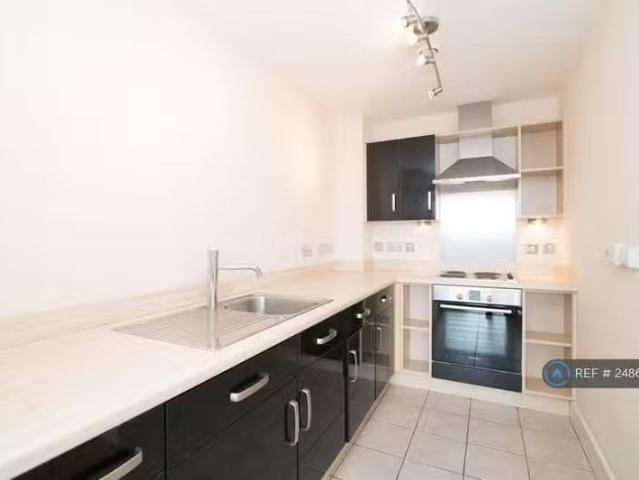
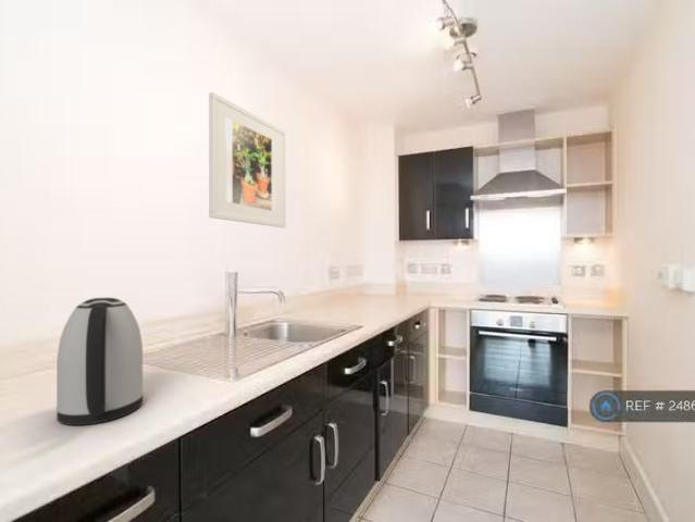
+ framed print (252, 169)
+ kettle (100, 357)
